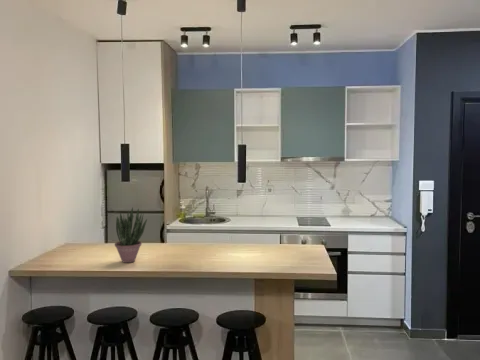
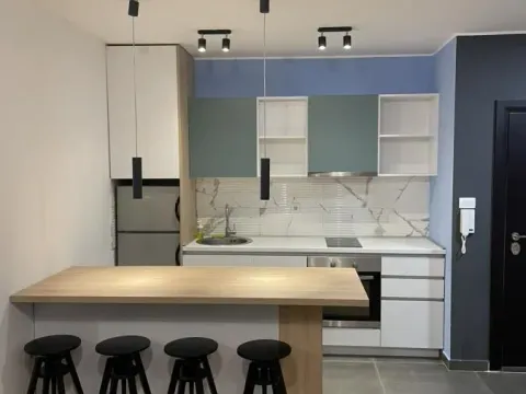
- potted plant (131, 234)
